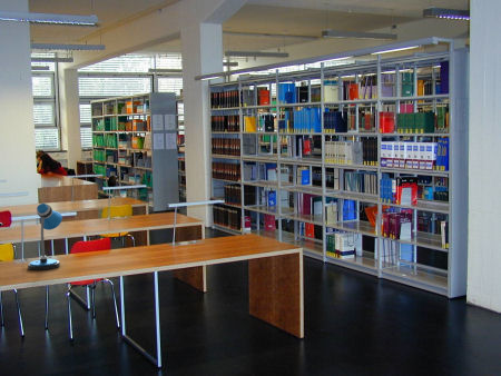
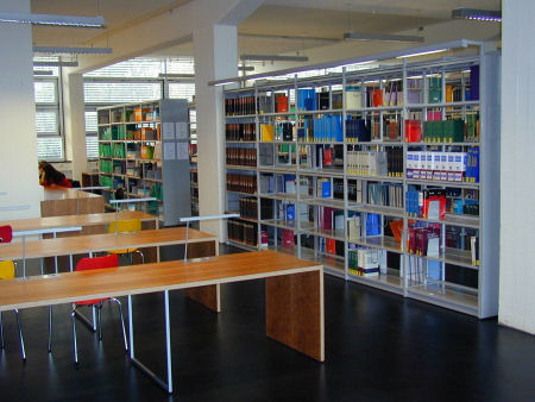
- desk lamp (42, 234)
